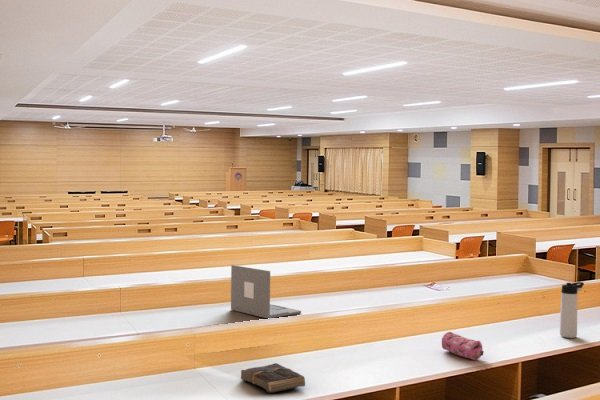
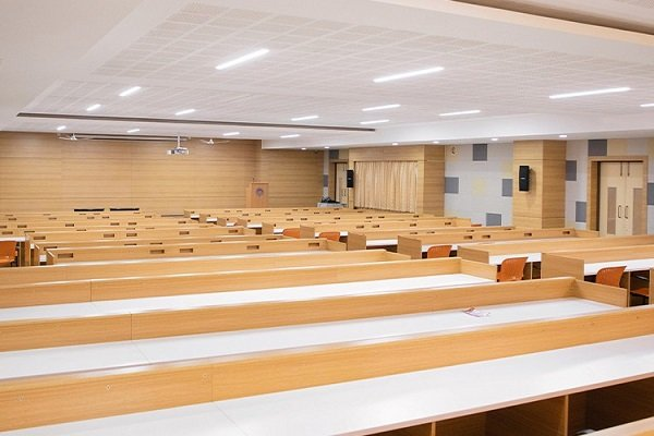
- pencil case (461, 345)
- laptop (265, 288)
- thermos bottle (572, 309)
- book (272, 376)
